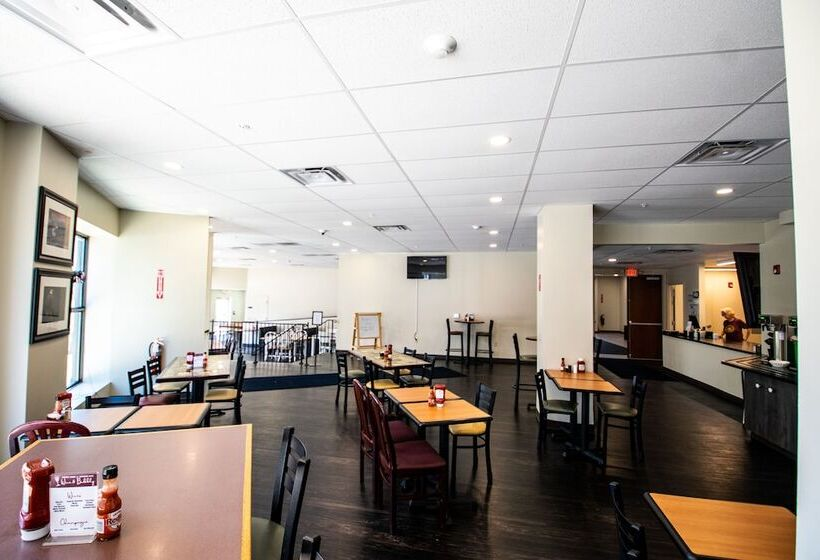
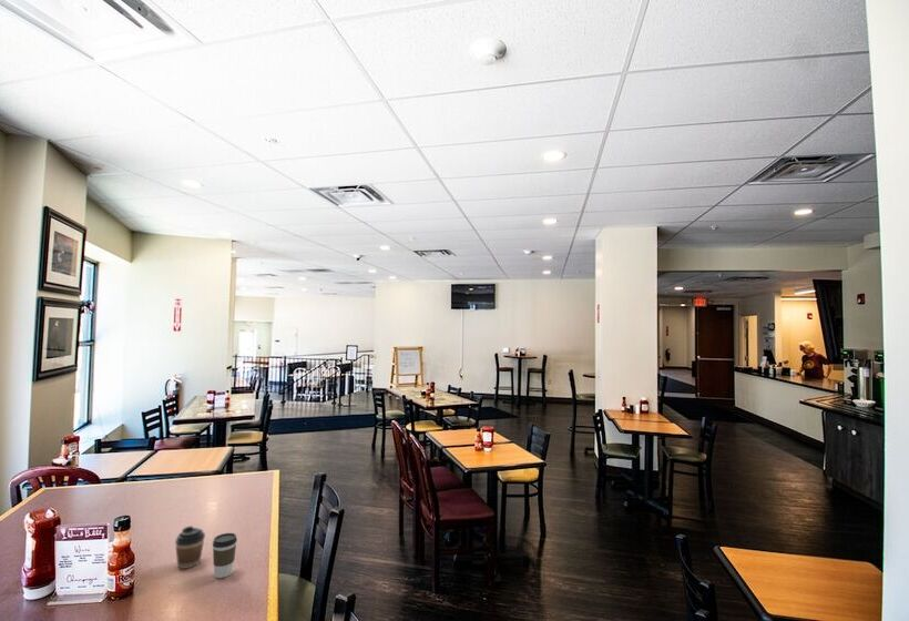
+ coffee cup (224, 554)
+ coffee cup (190, 546)
